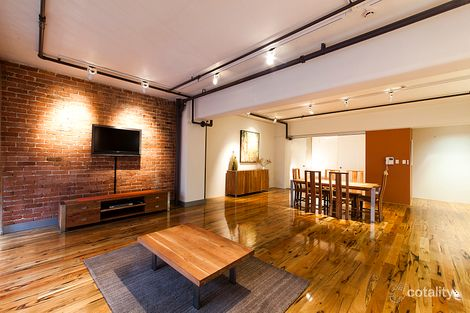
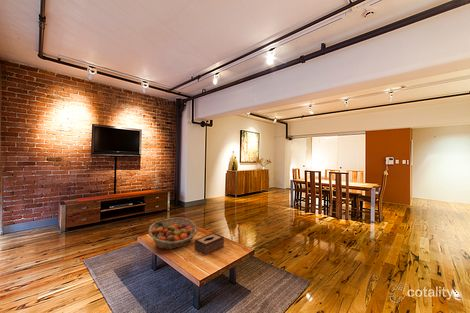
+ tissue box (209, 243)
+ fruit basket (173, 232)
